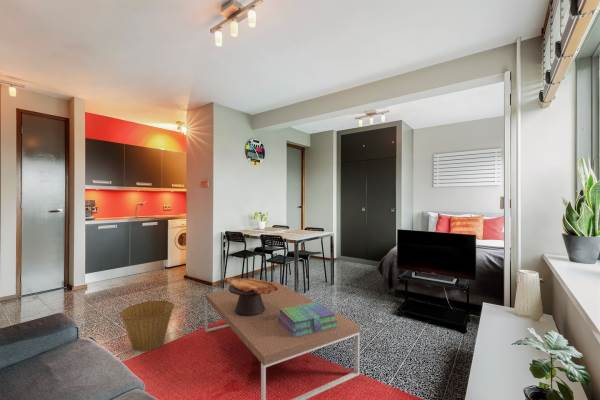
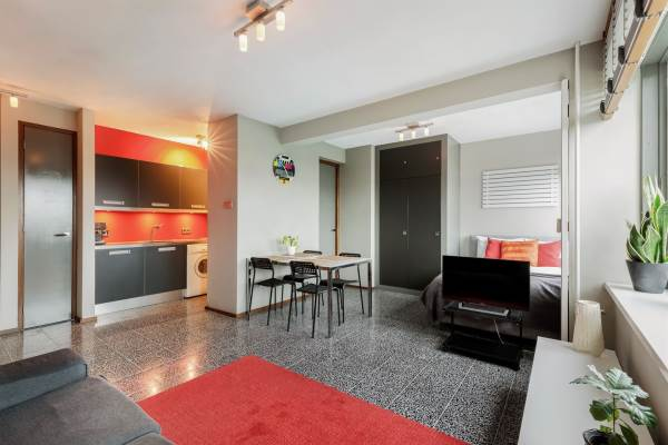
- stack of books (307, 317)
- basket (148, 326)
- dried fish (248, 295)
- coffee table (271, 328)
